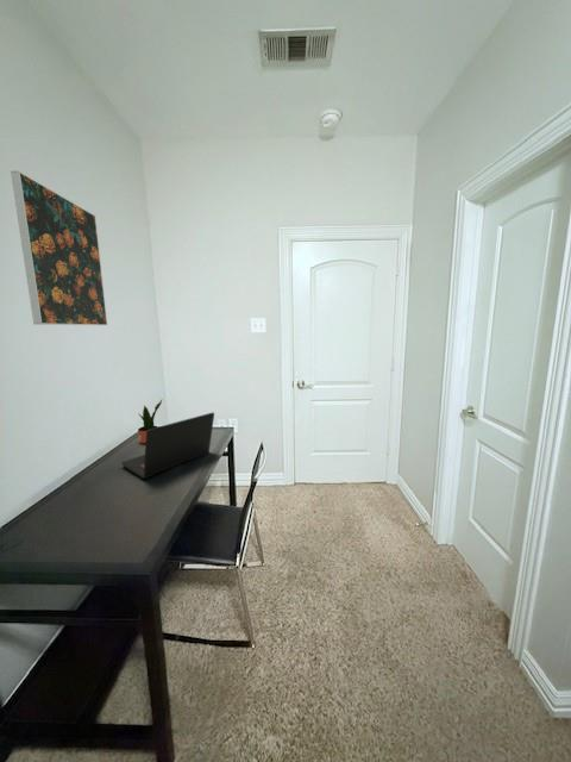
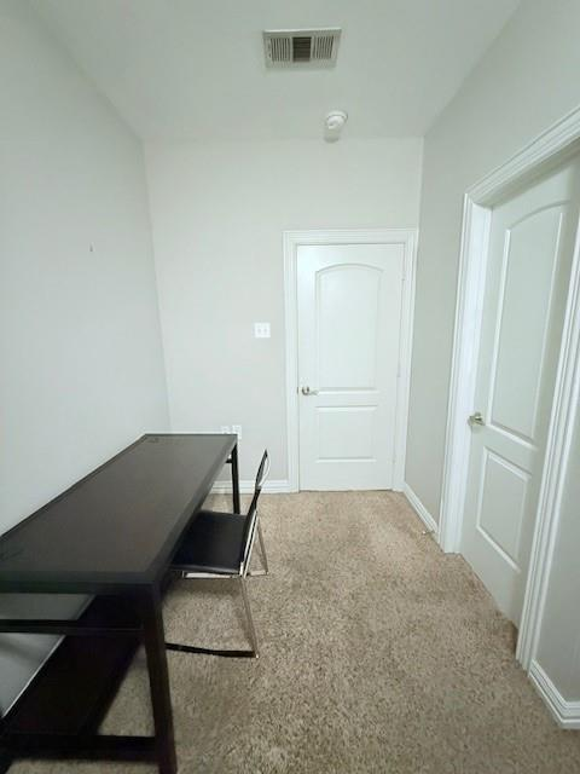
- potted plant (150, 419)
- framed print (68, 263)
- laptop (168, 438)
